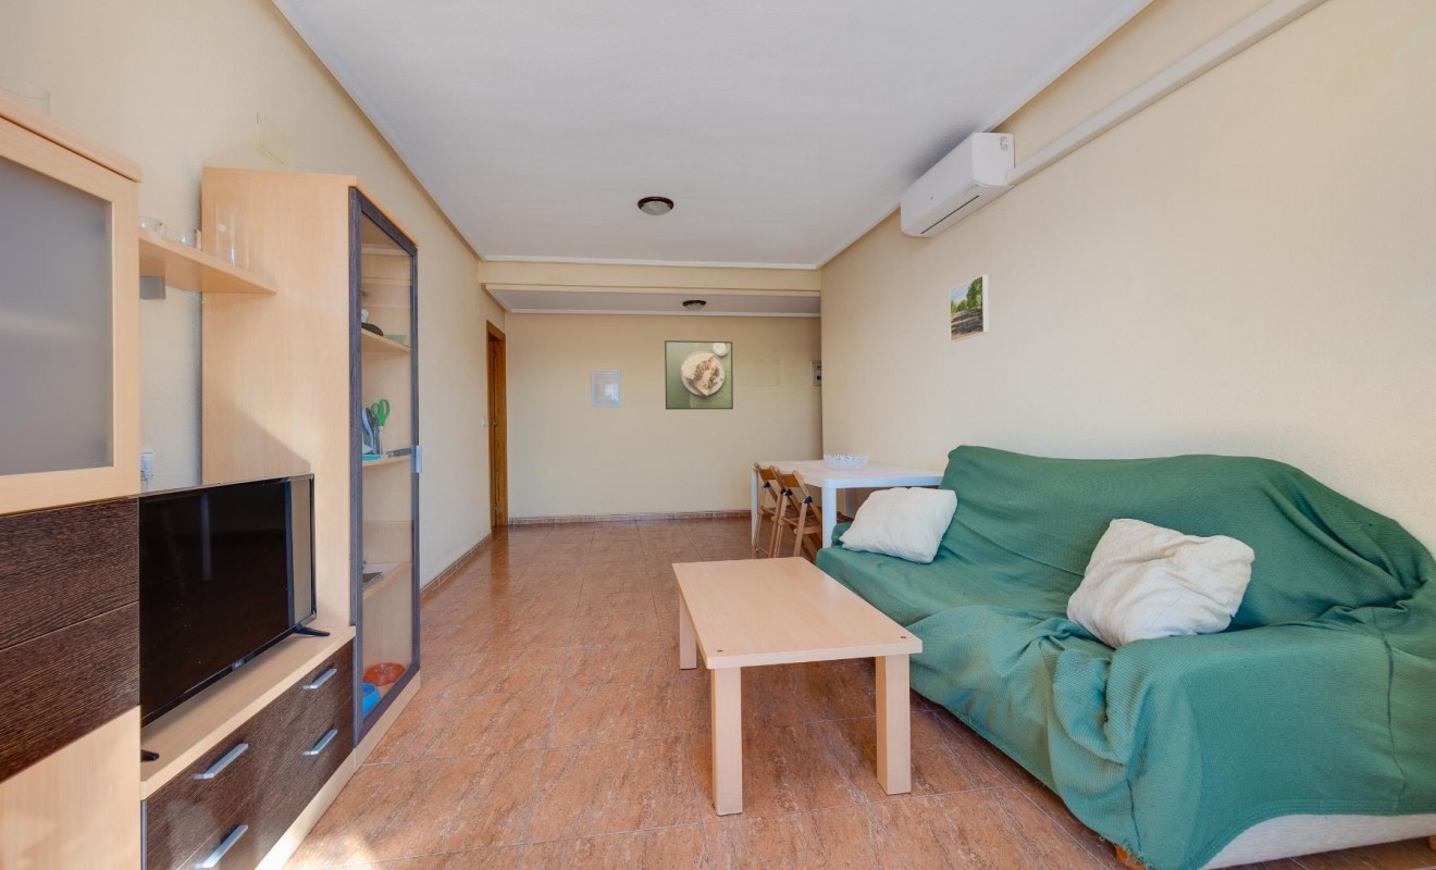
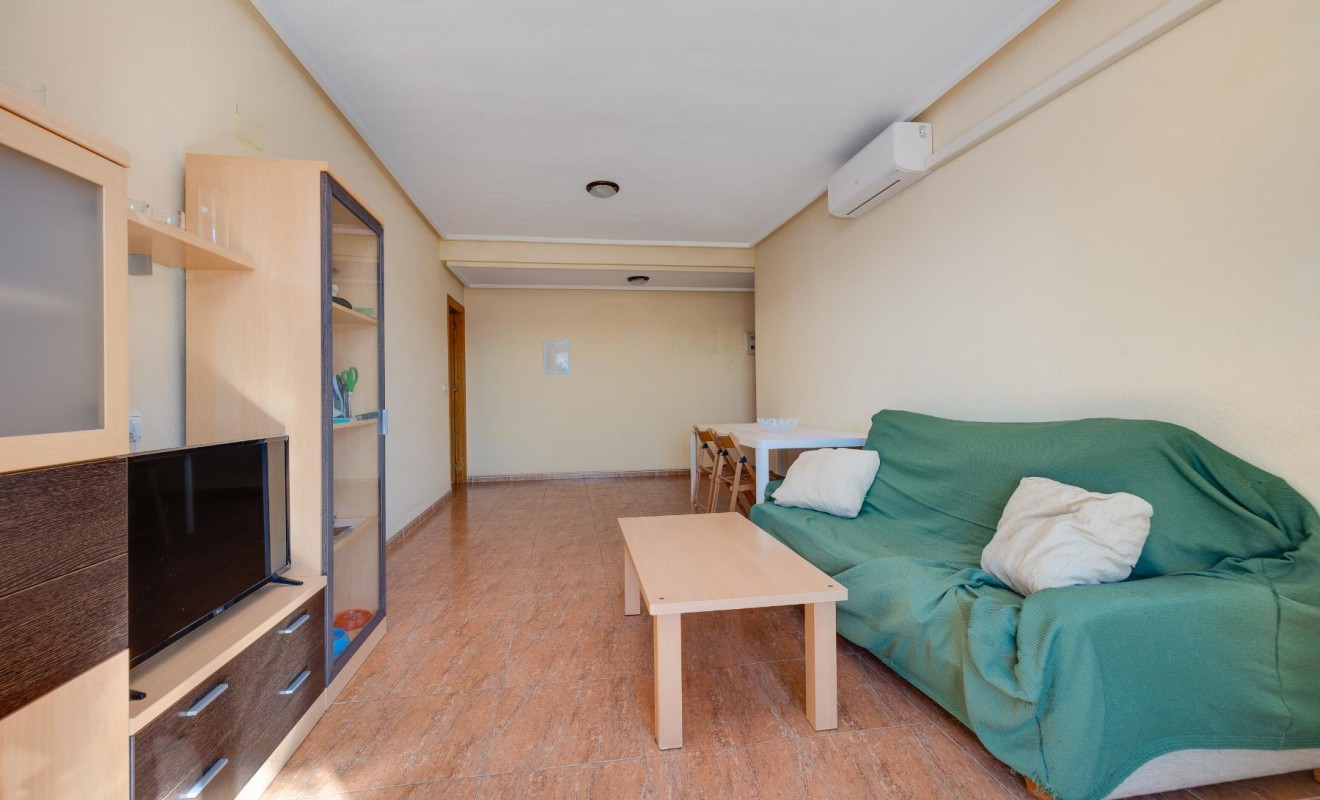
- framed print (968, 310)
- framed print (698, 375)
